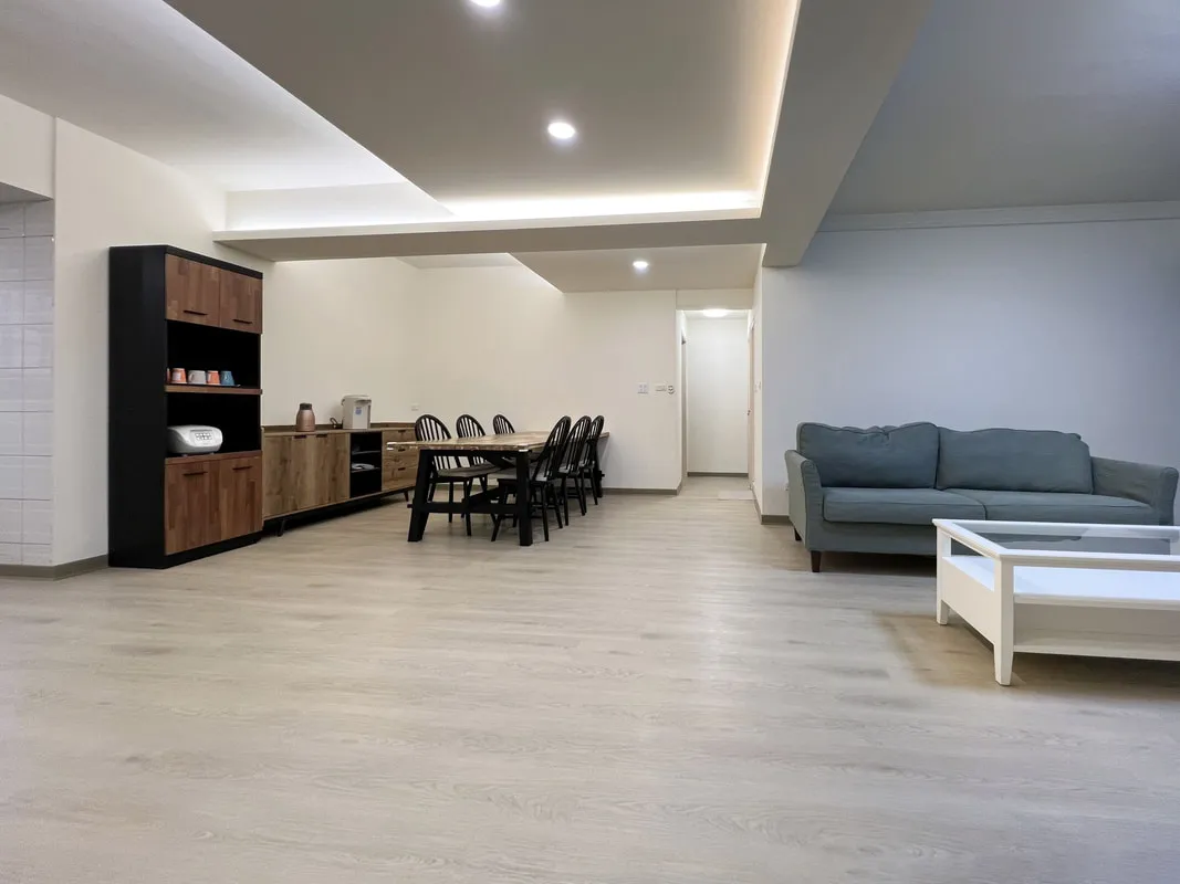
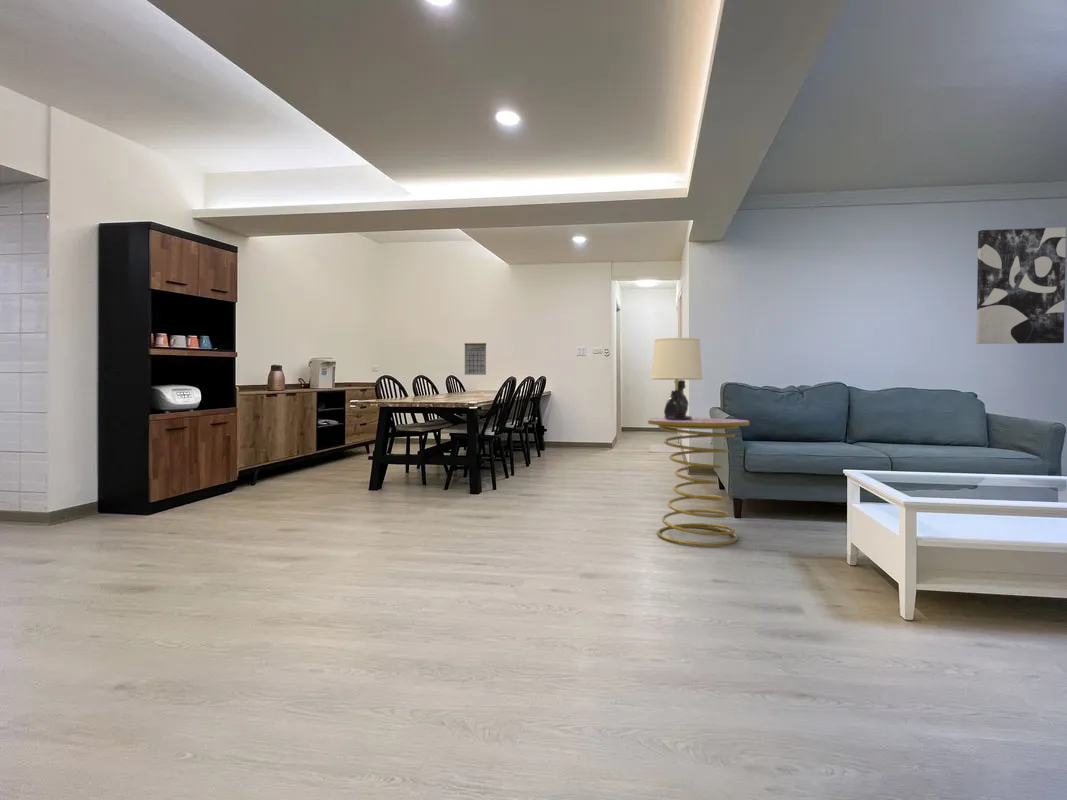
+ calendar (475, 355)
+ side table (697, 479)
+ table lamp (676, 379)
+ wall art (1020, 286)
